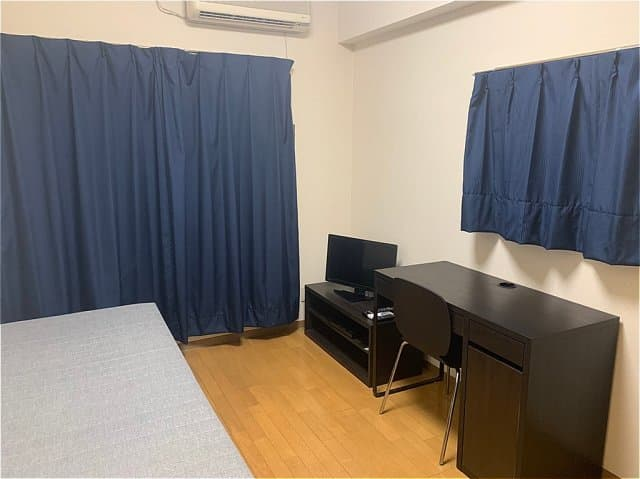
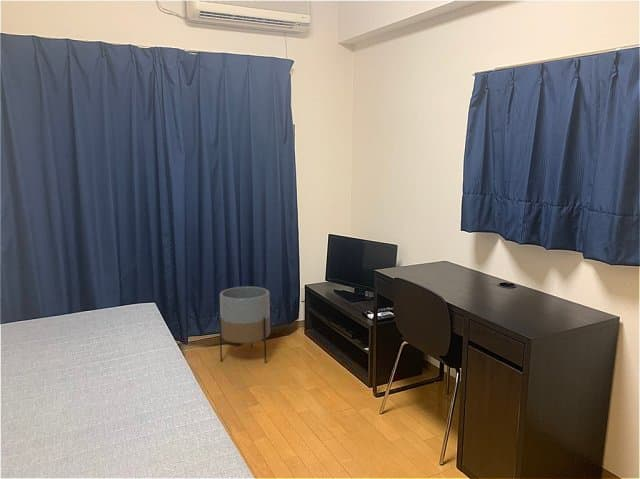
+ planter (244, 325)
